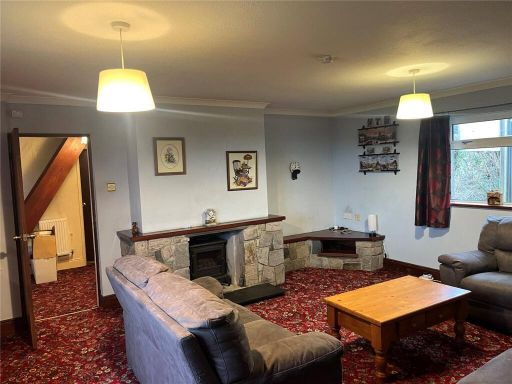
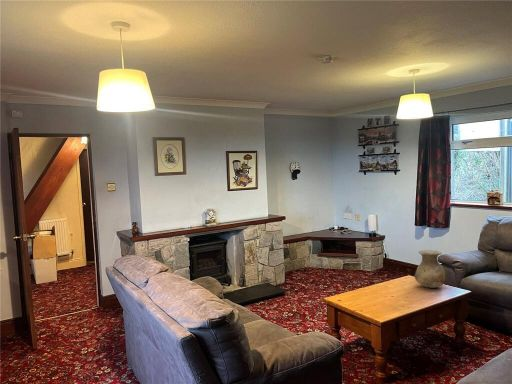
+ vase (429, 269)
